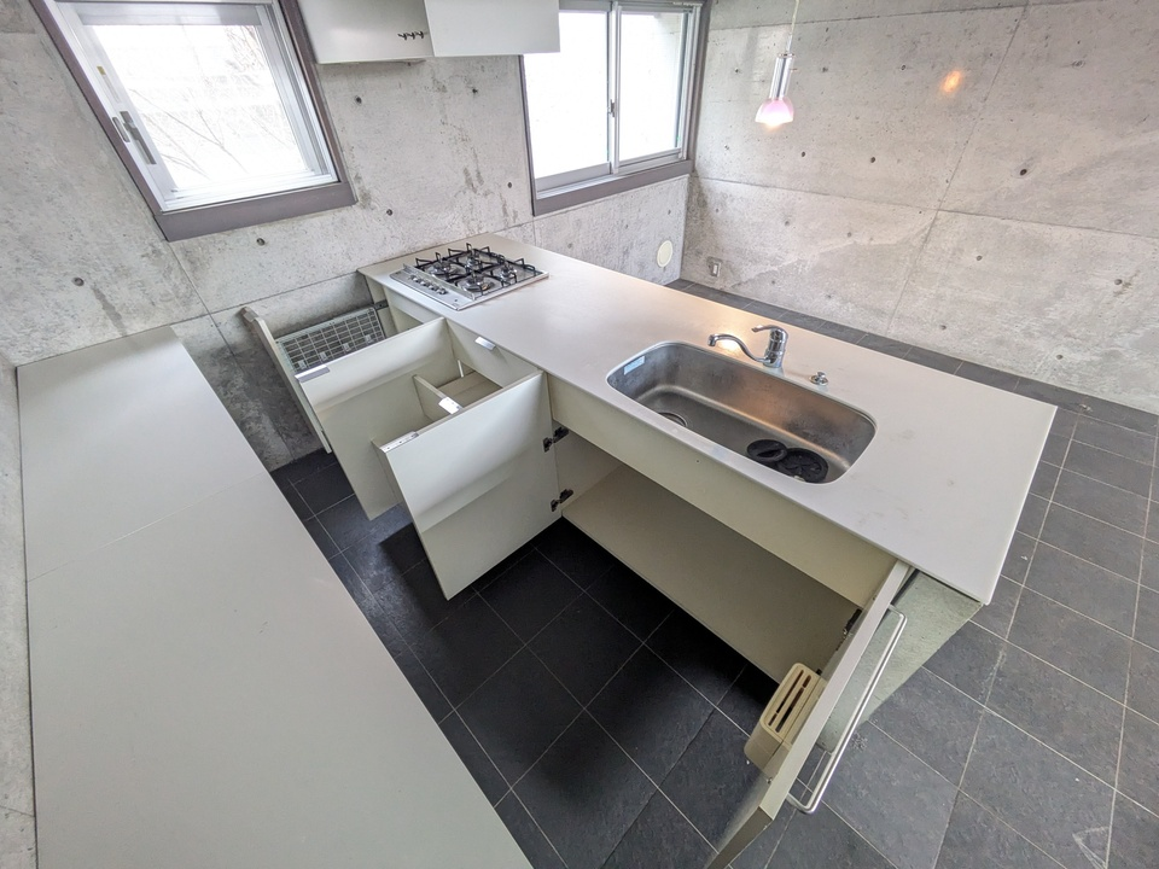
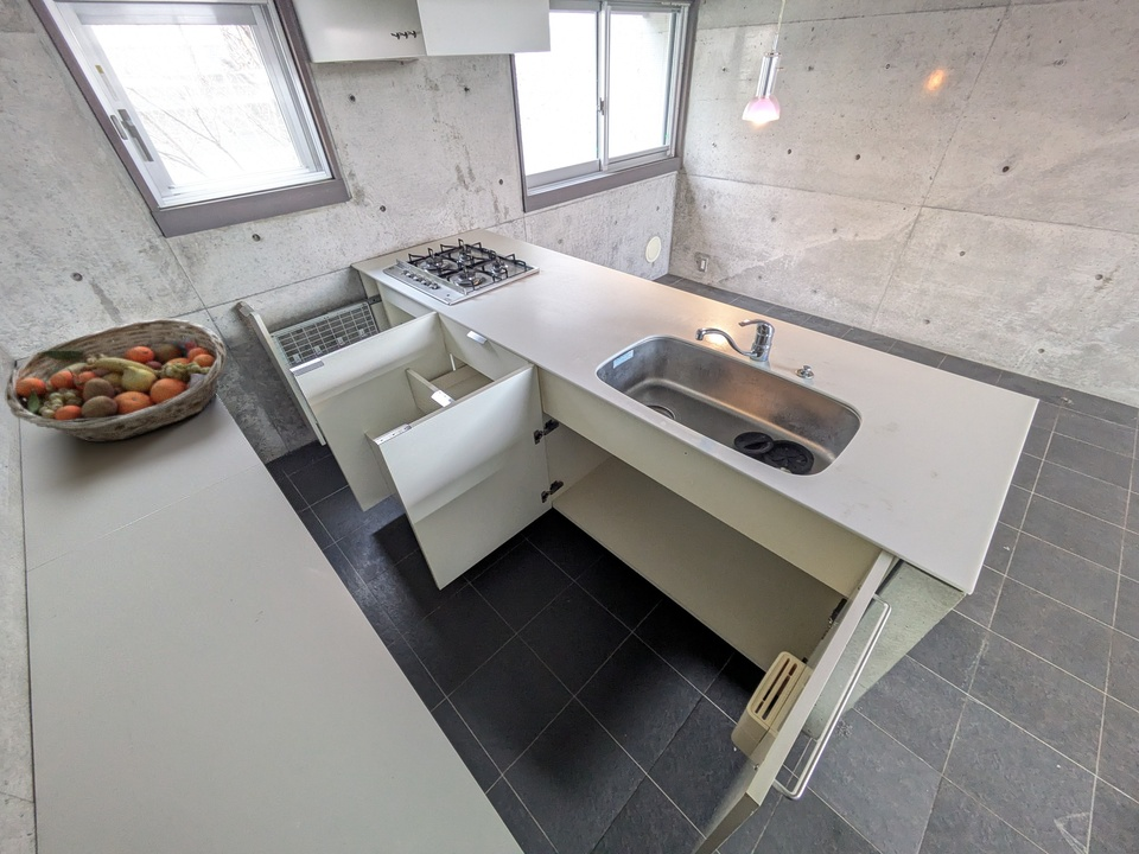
+ fruit basket (132, 378)
